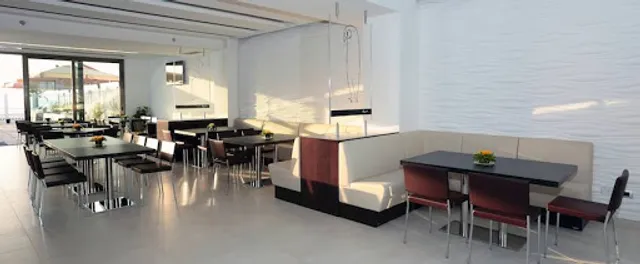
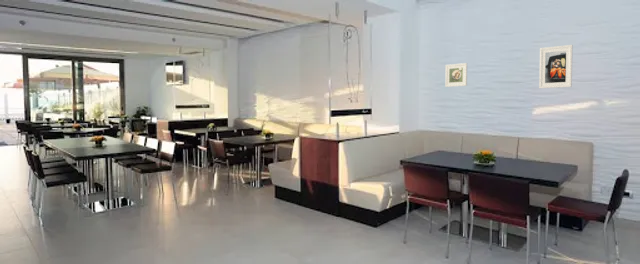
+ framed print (555, 67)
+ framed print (456, 75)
